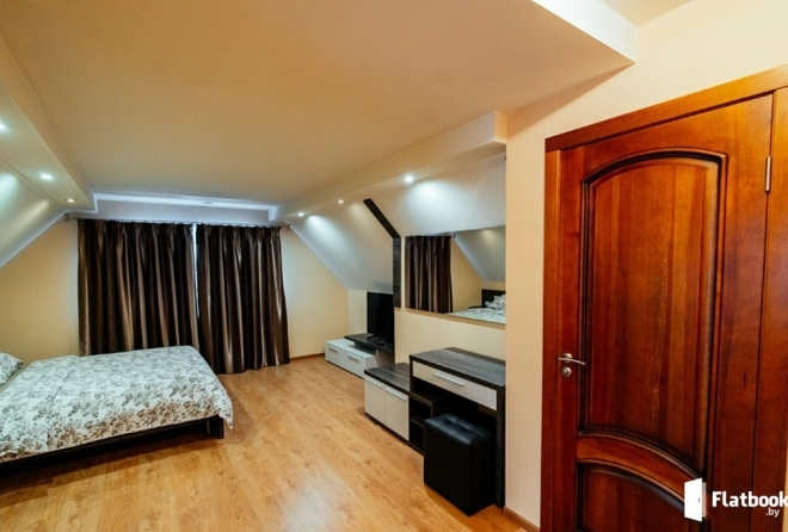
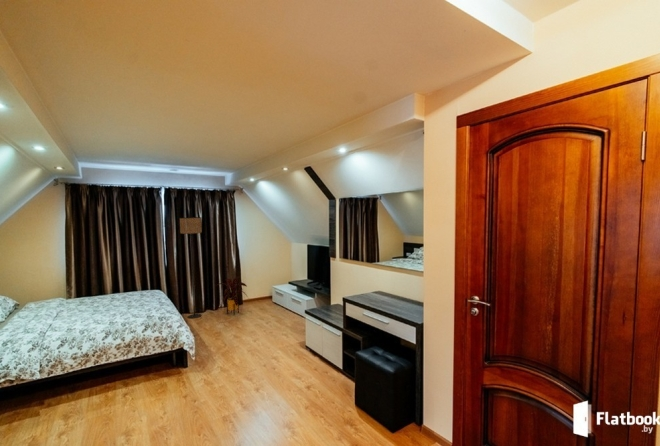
+ floor lamp (192, 267)
+ house plant (231, 295)
